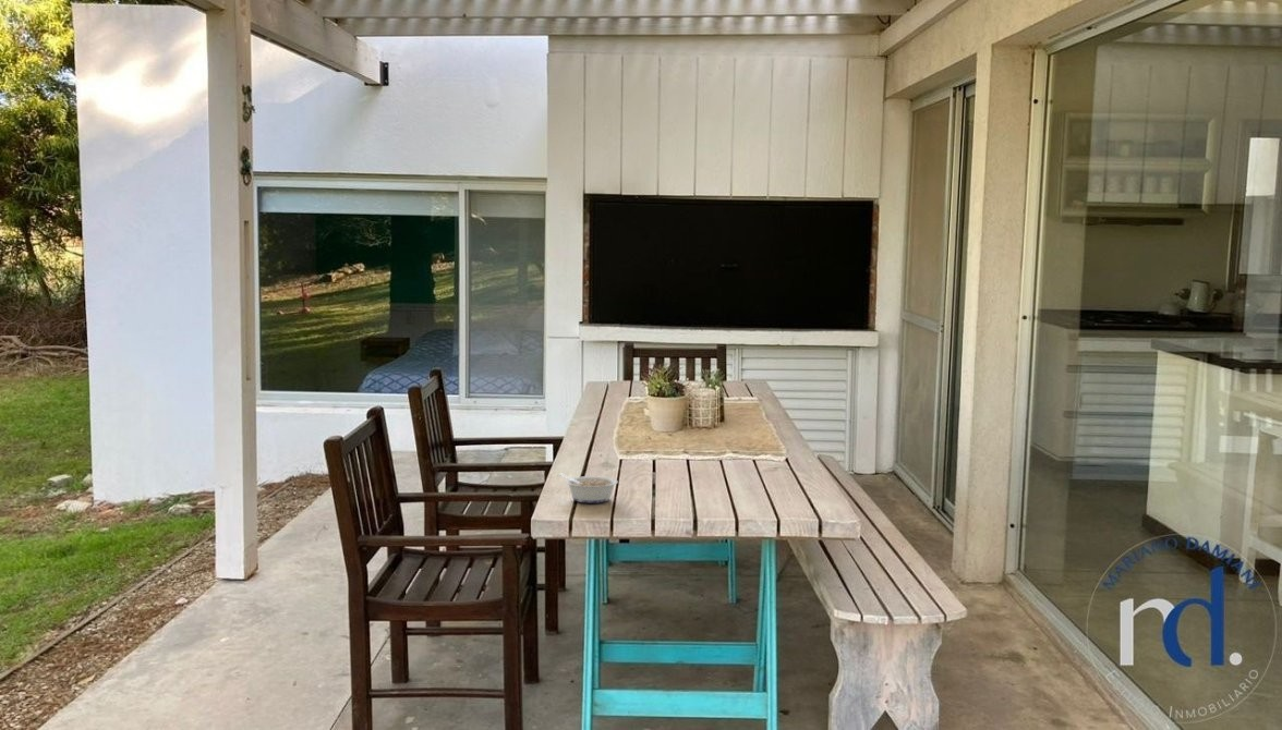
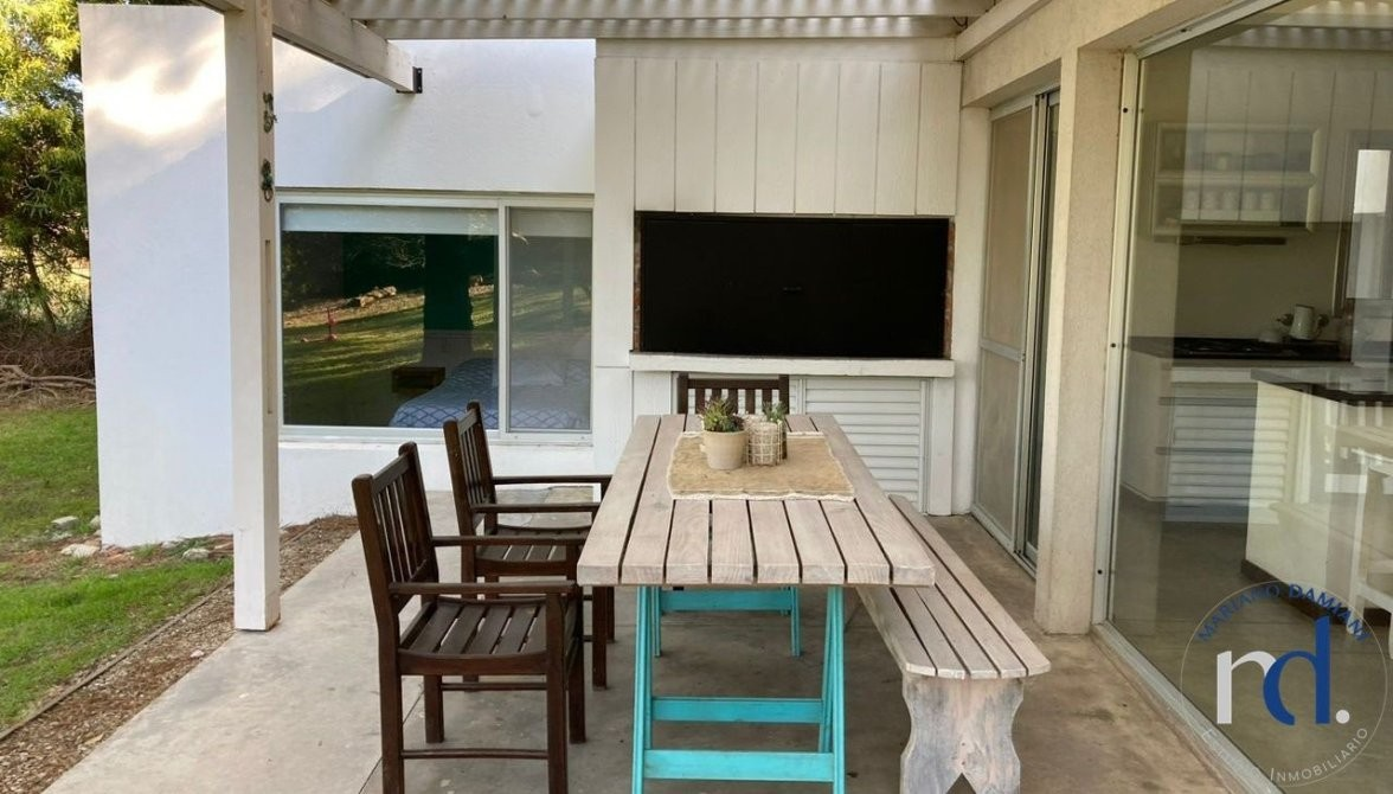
- legume (589, 488)
